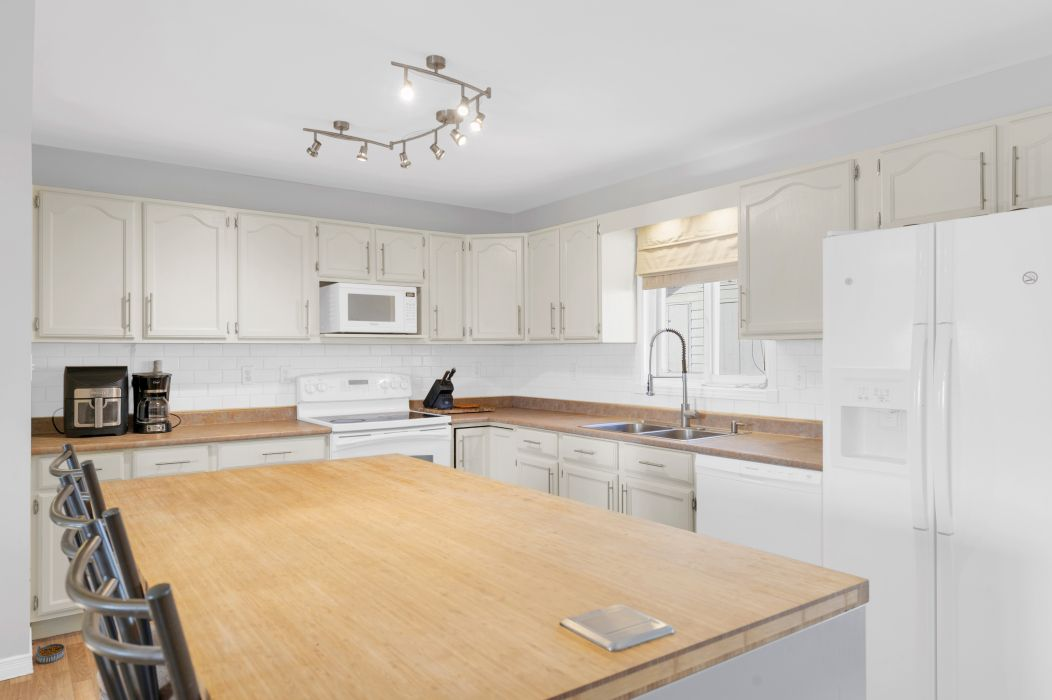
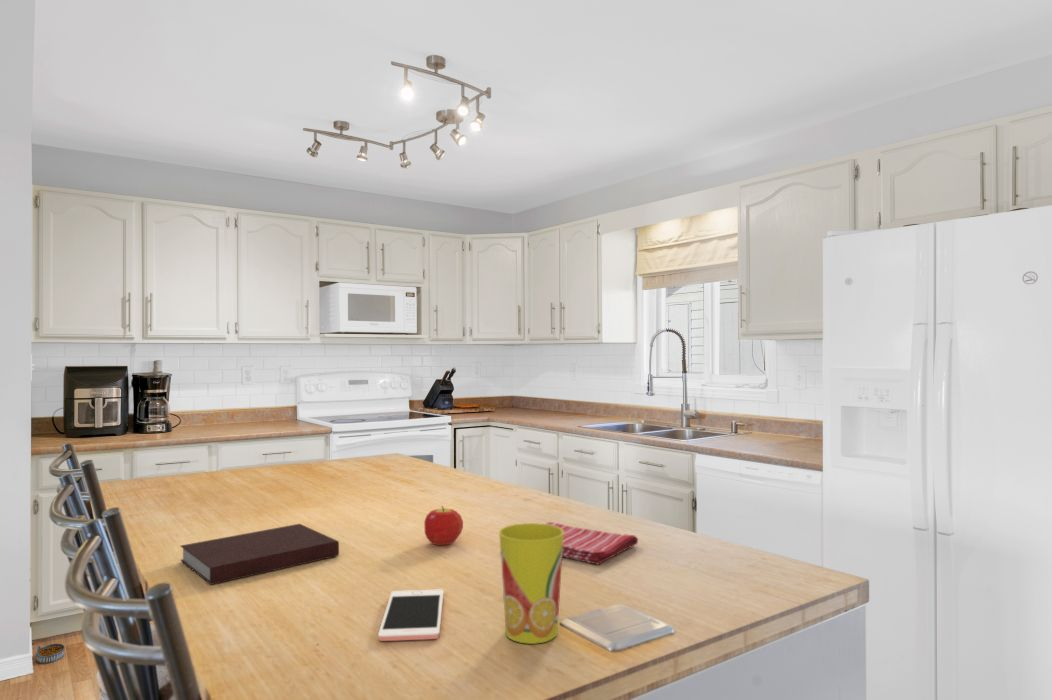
+ fruit (443, 524)
+ notebook (260, 550)
+ cell phone (413, 613)
+ cup (531, 581)
+ dish towel (573, 539)
